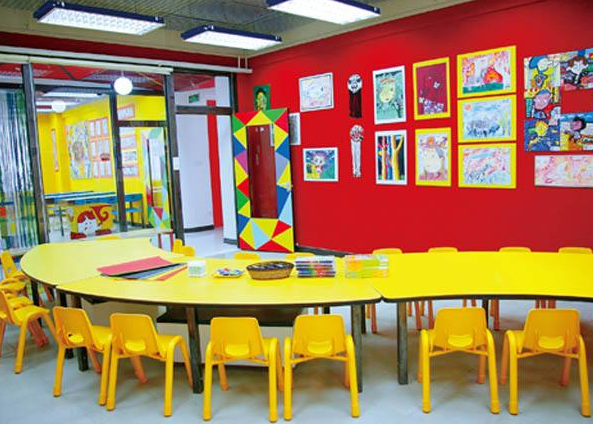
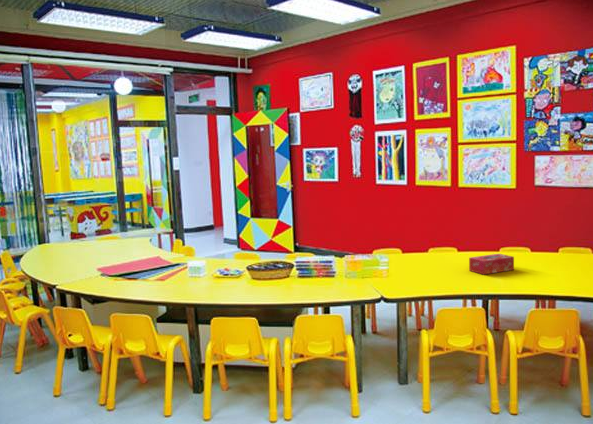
+ tissue box (491, 263)
